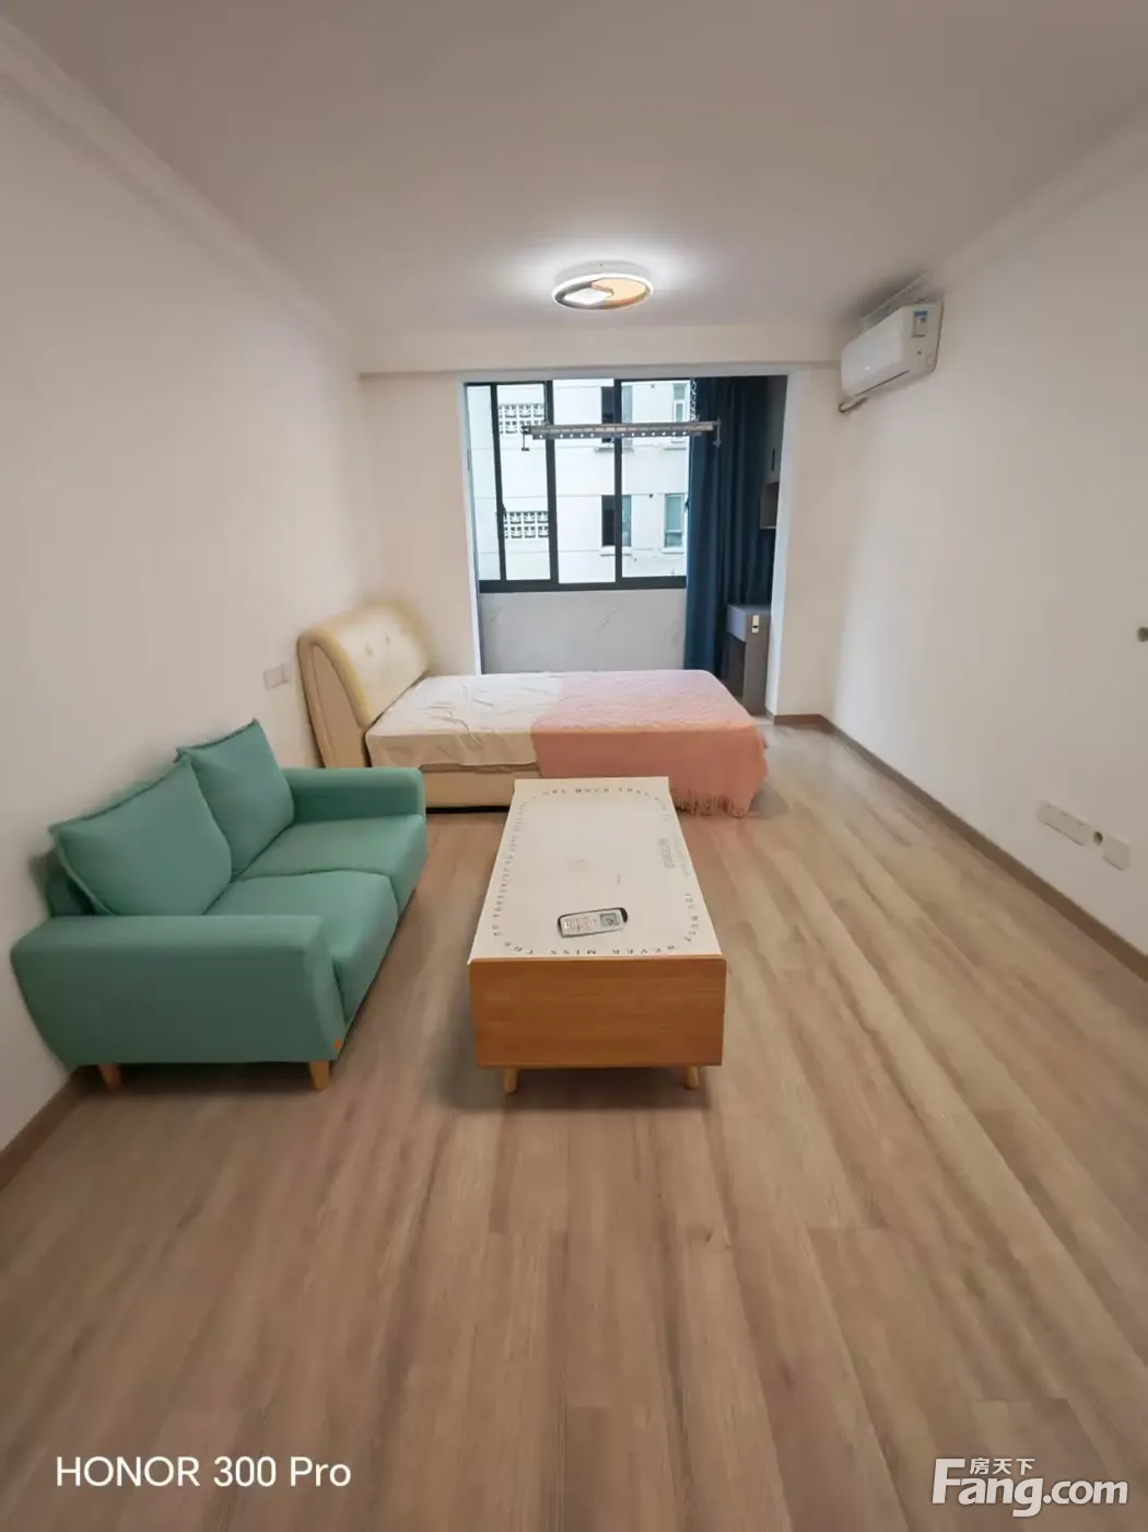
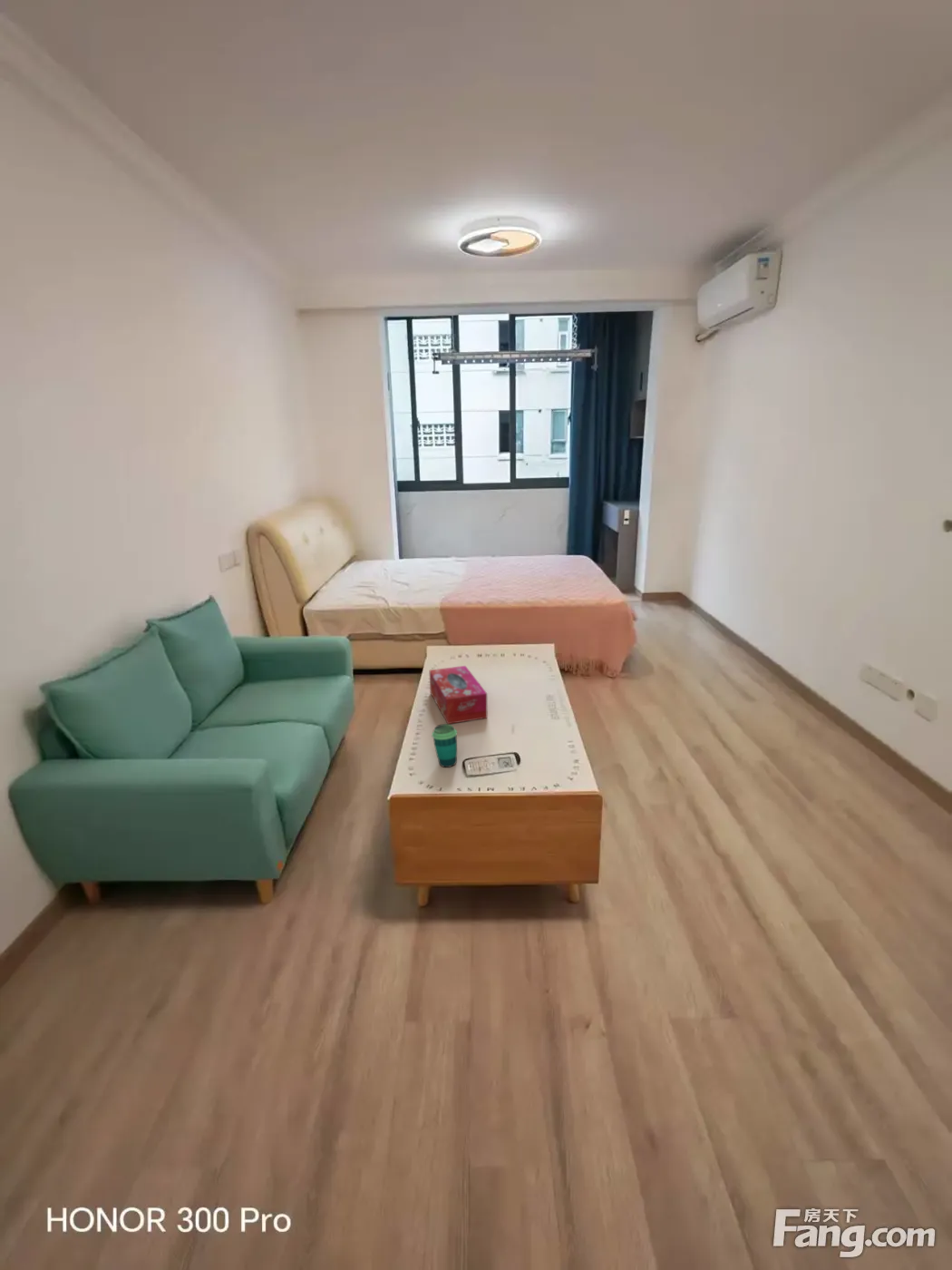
+ cup (444, 745)
+ tissue box (457, 693)
